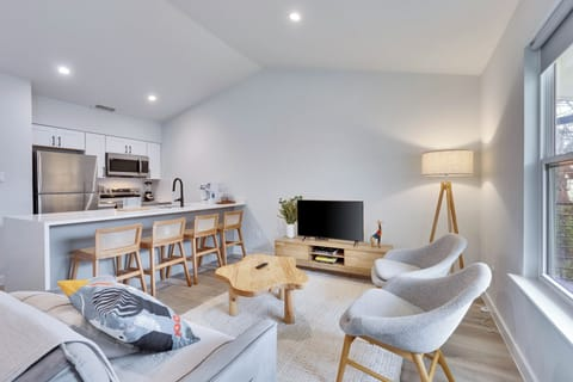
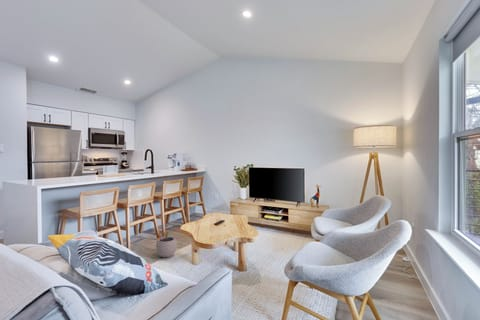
+ plant pot (166, 243)
